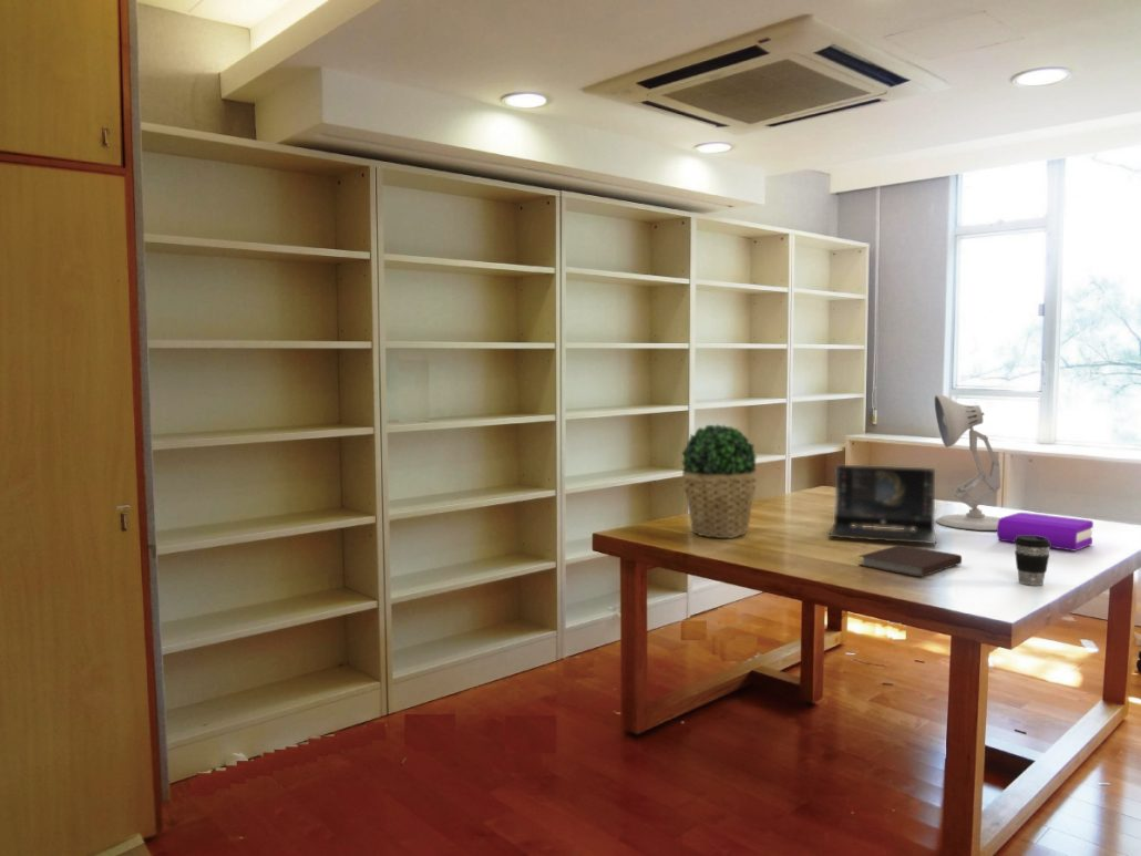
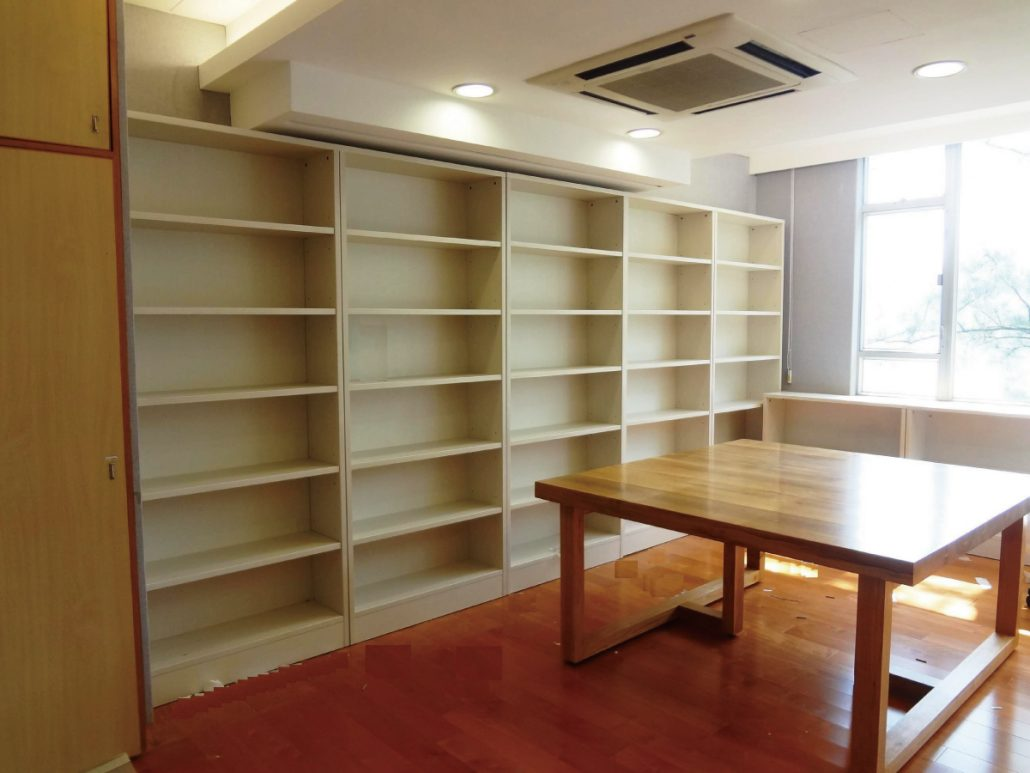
- potted plant (718, 478)
- desk lamp (974, 457)
- laptop (883, 503)
- book (1045, 530)
- coffee cup (1031, 560)
- notebook (909, 559)
